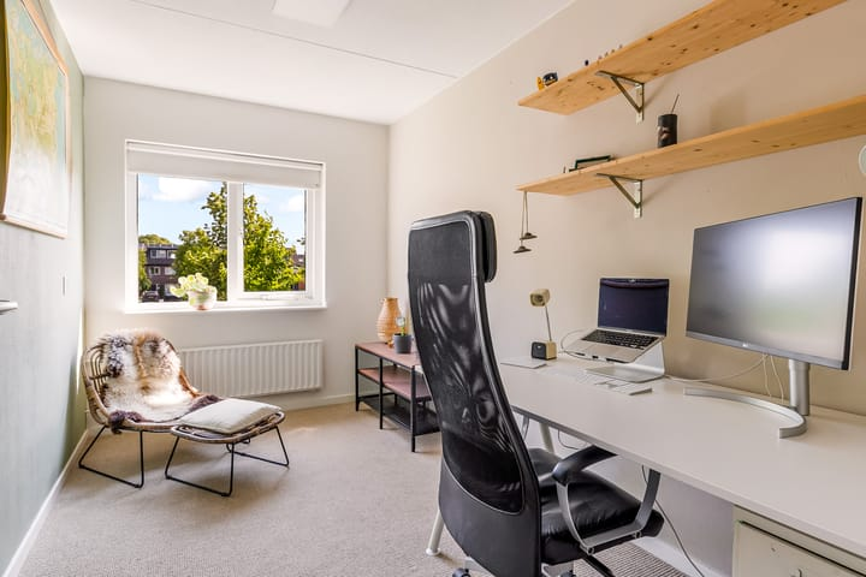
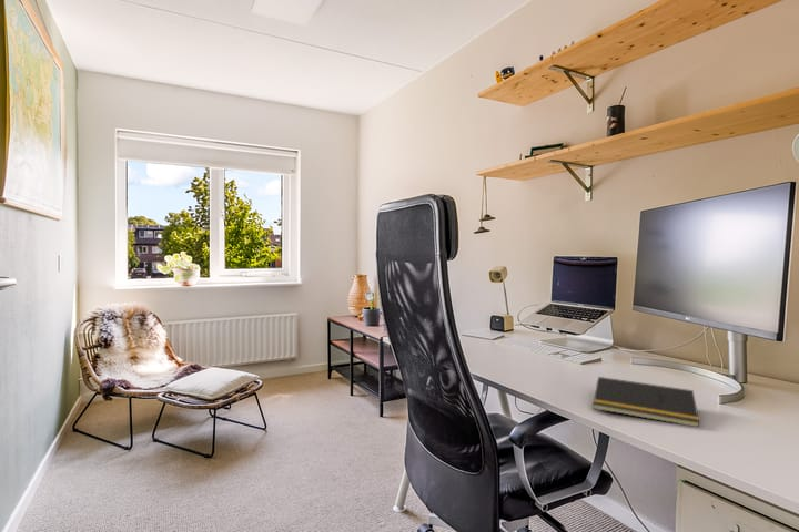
+ notepad (643, 399)
